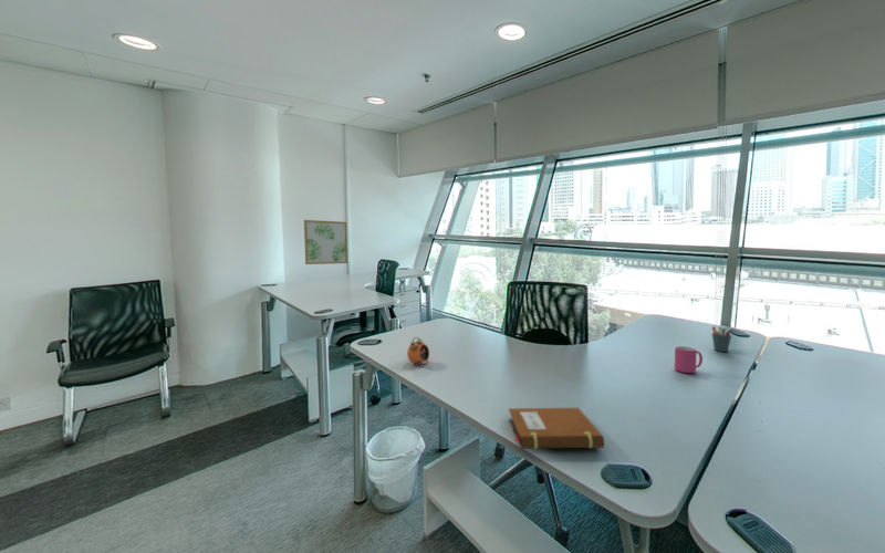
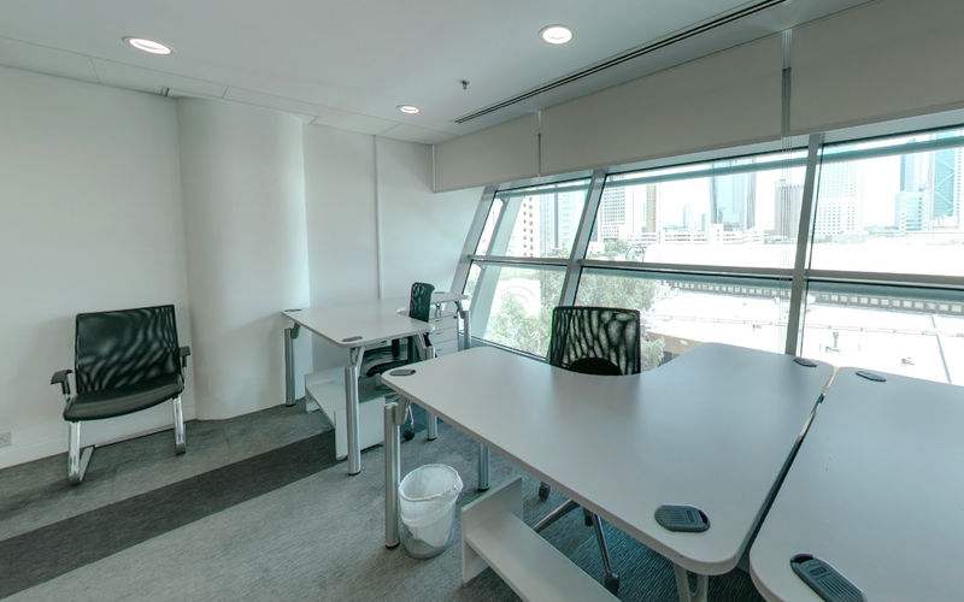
- mug (688, 359)
- alarm clock (418, 349)
- pen holder (720, 337)
- notebook (550, 427)
- wall art (326, 242)
